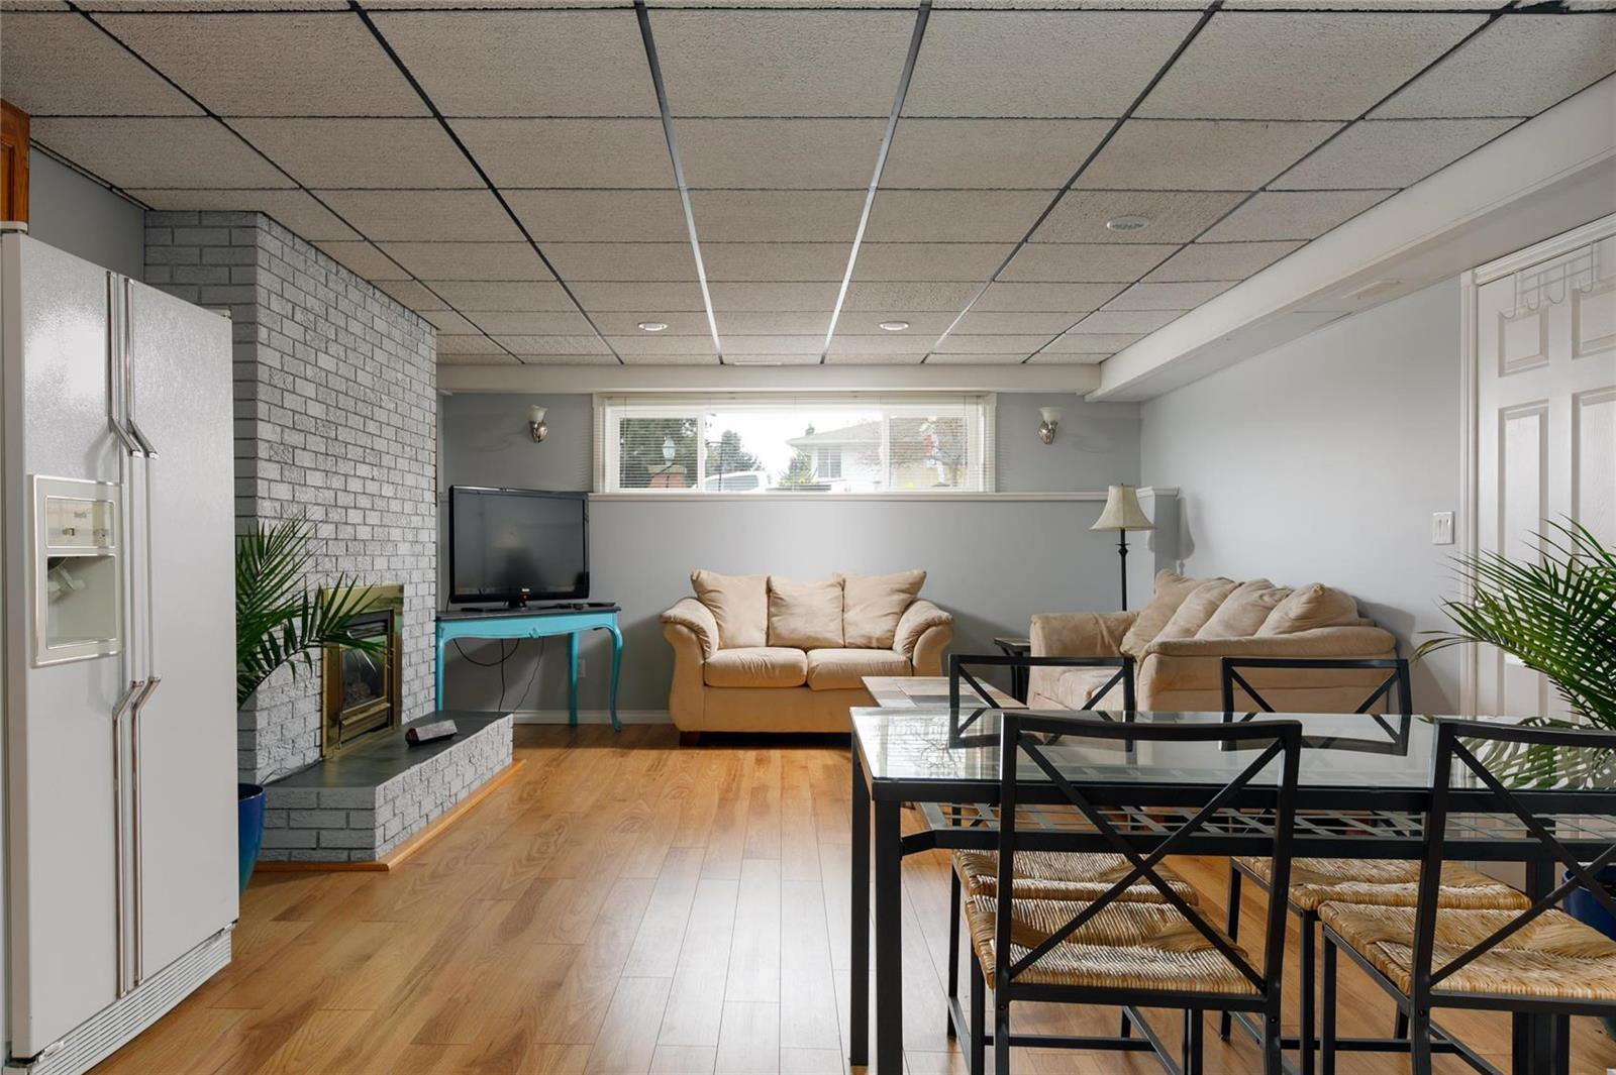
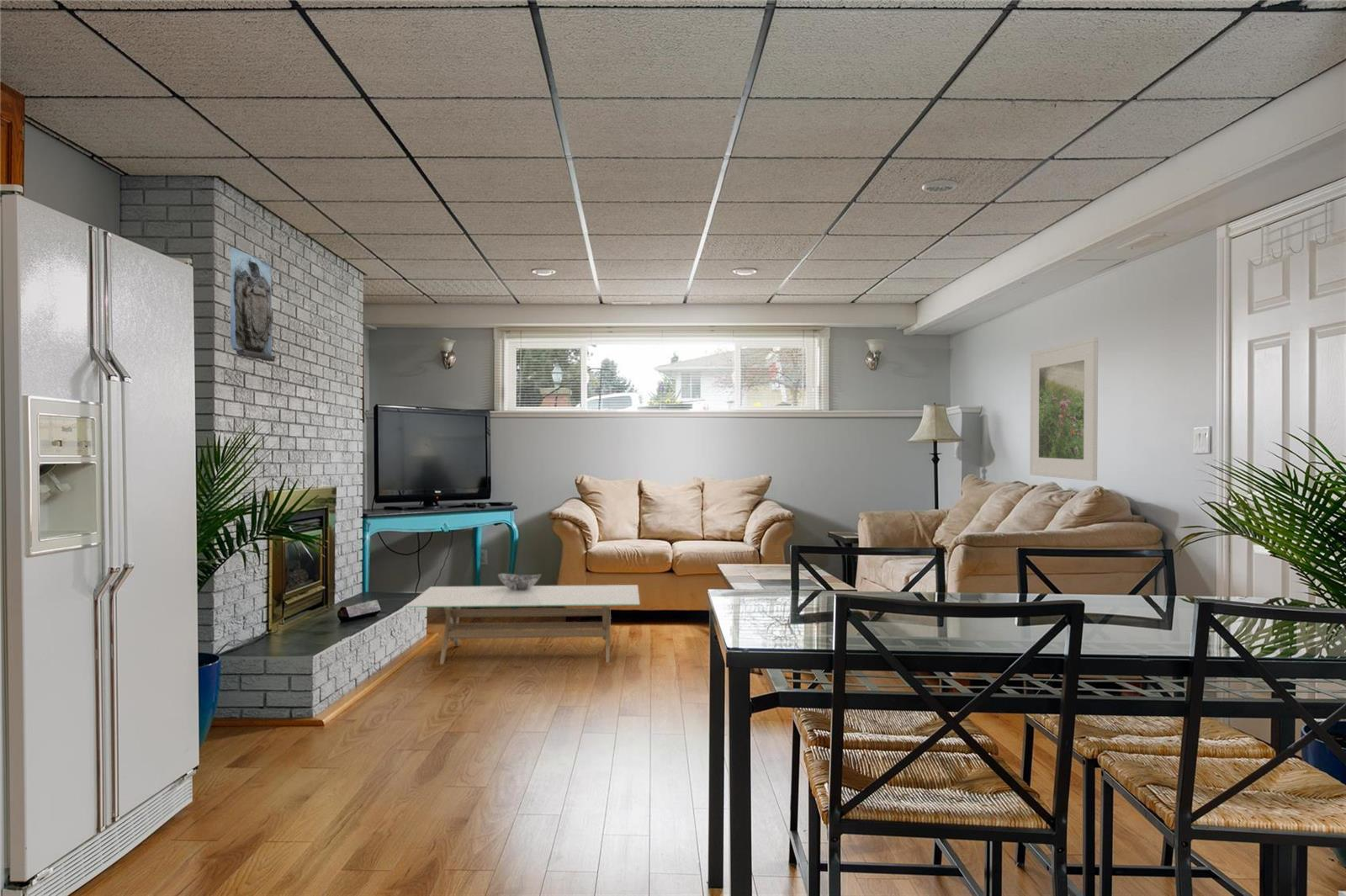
+ coffee table (529, 623)
+ wall sculpture (256, 307)
+ decorative bowl (519, 581)
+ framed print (1061, 411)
